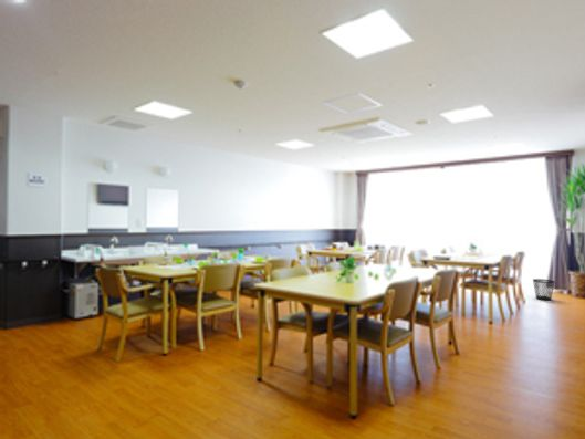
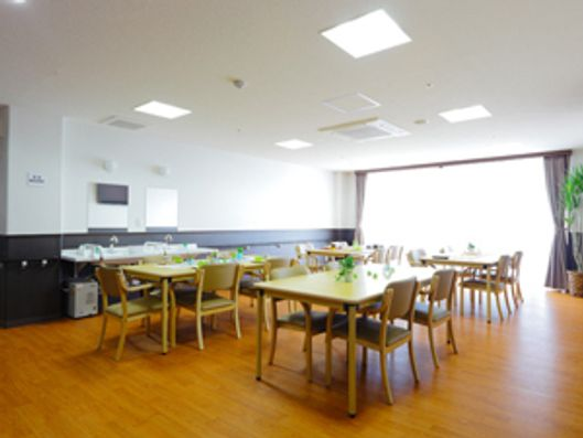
- wastebasket (543, 290)
